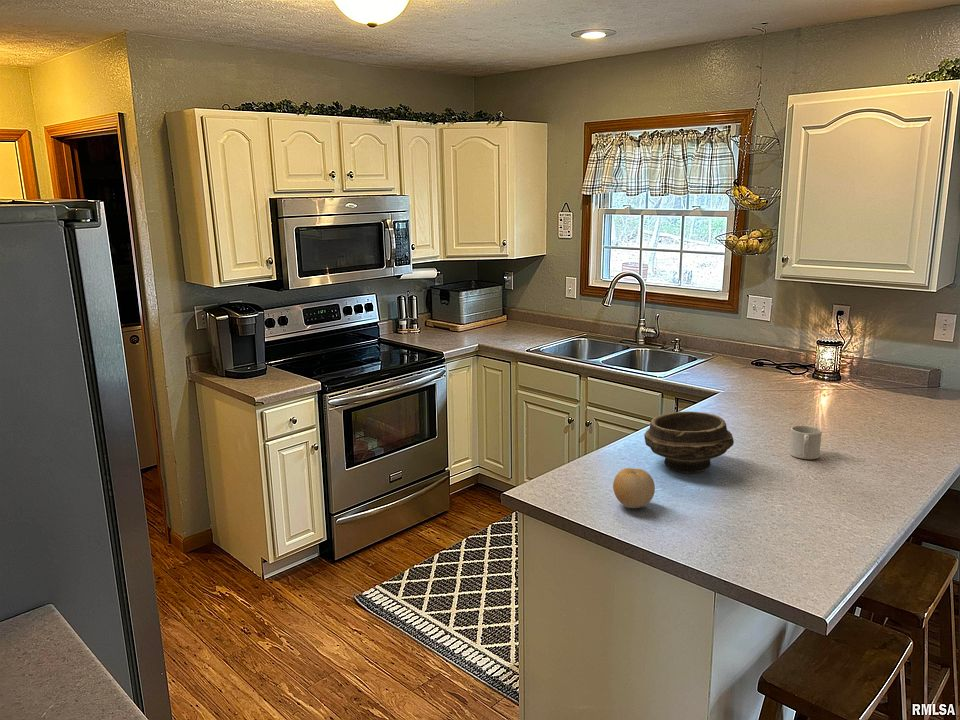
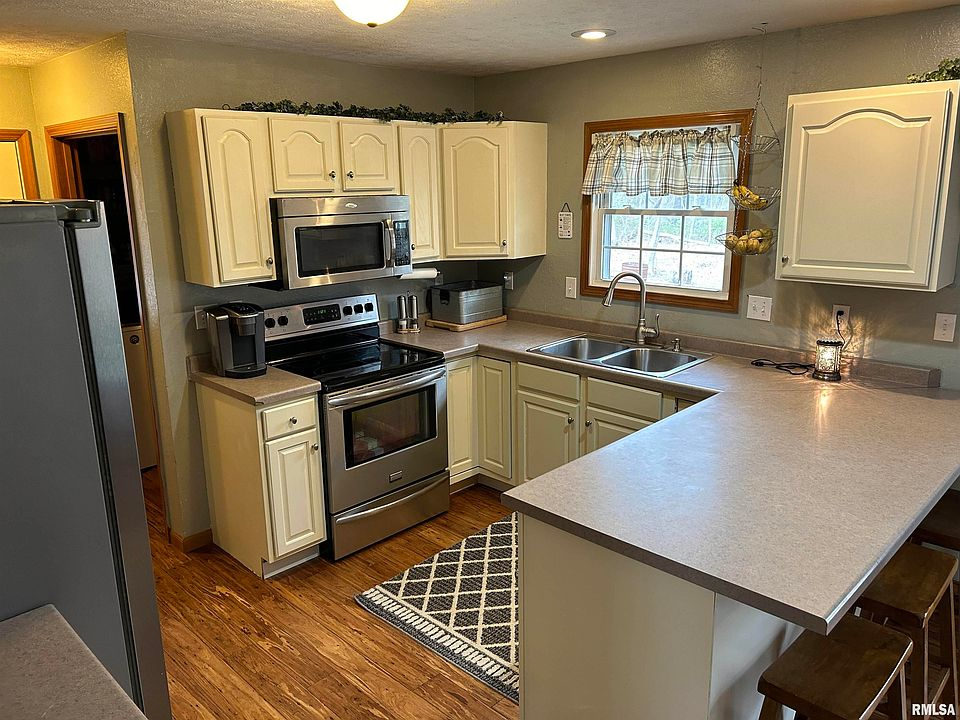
- mug (805, 443)
- bowl (688, 442)
- fruit (633, 488)
